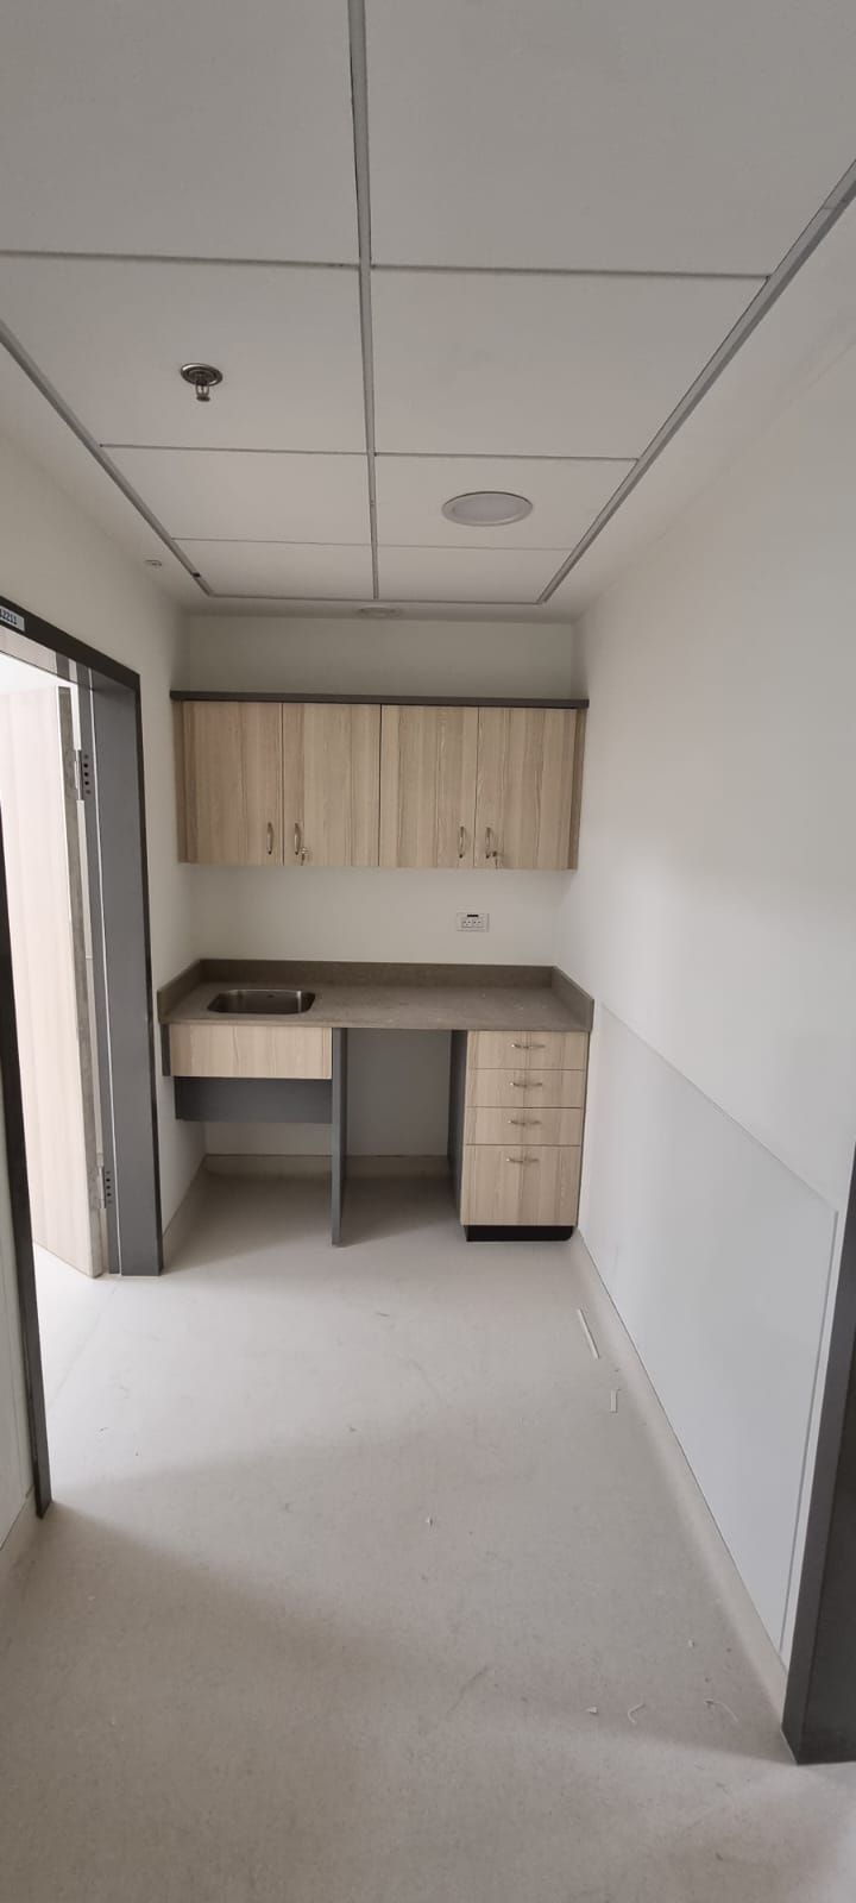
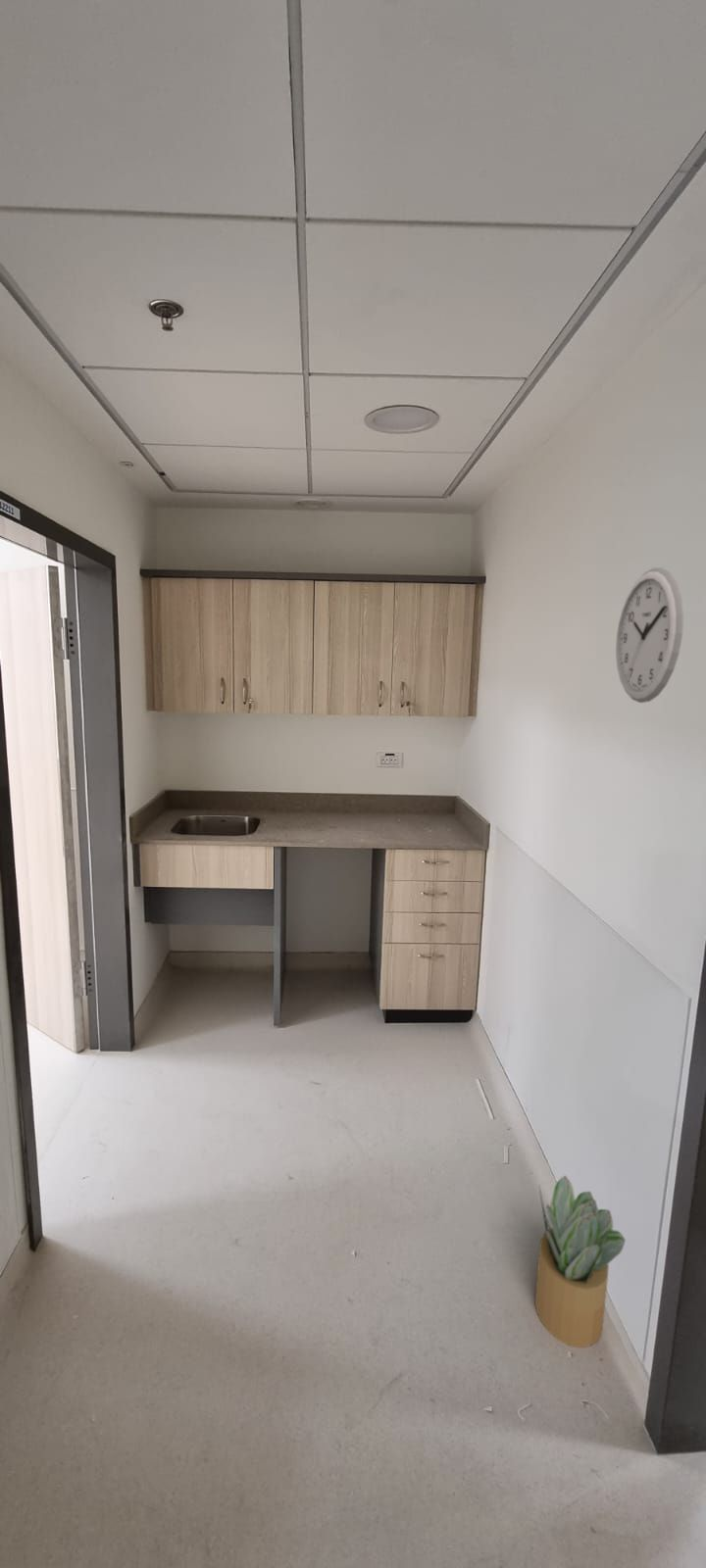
+ wall clock (644, 636)
+ potted plant (572, 1256)
